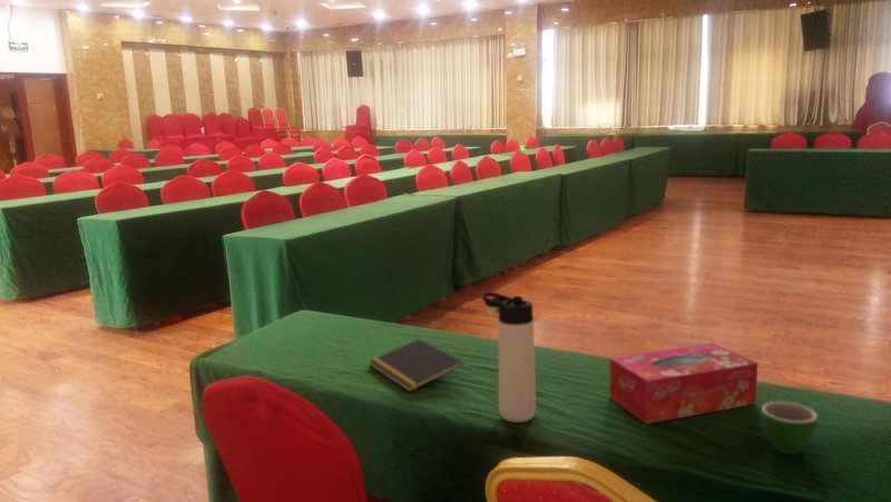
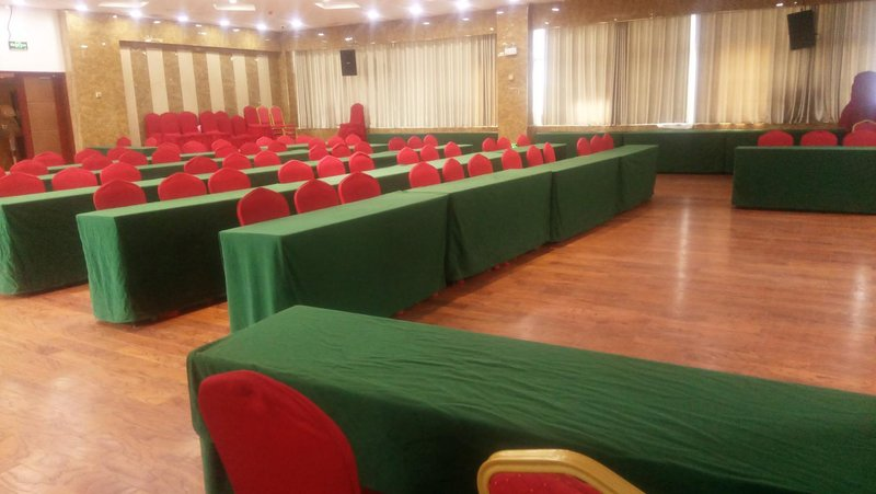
- teacup (784, 427)
- thermos bottle (508, 355)
- tissue box (682, 381)
- notepad (414, 363)
